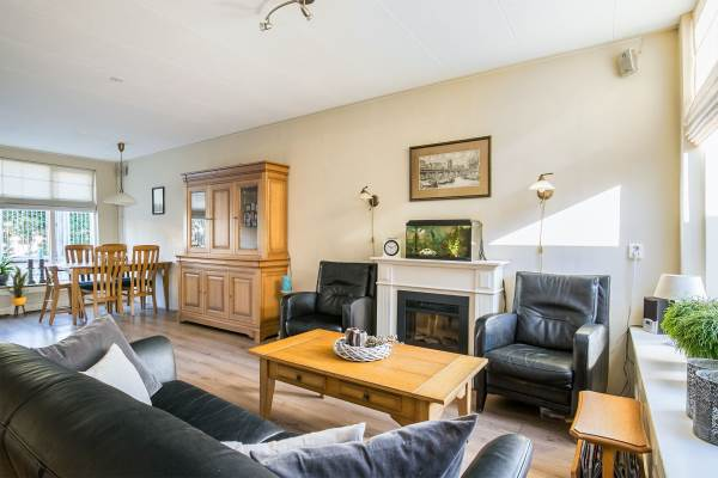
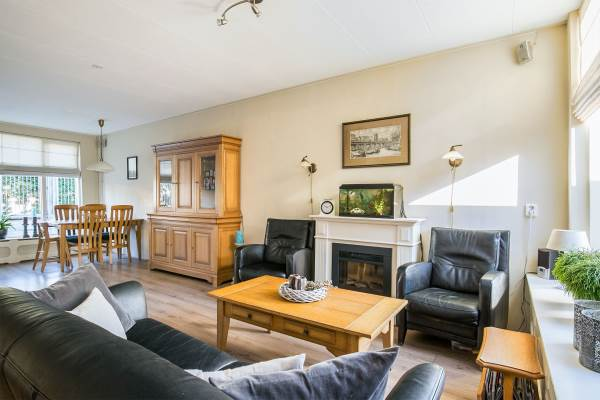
- house plant (20, 290)
